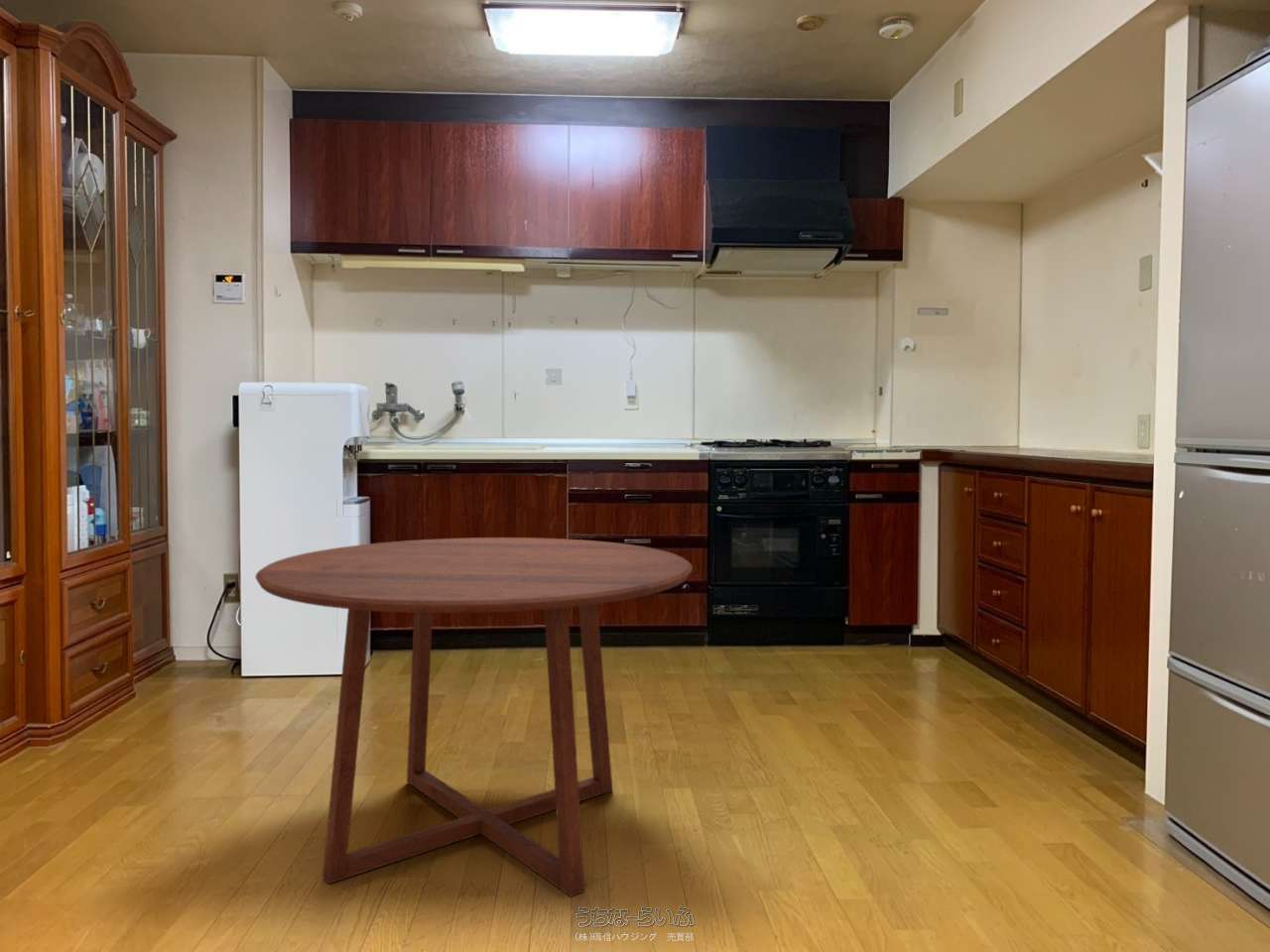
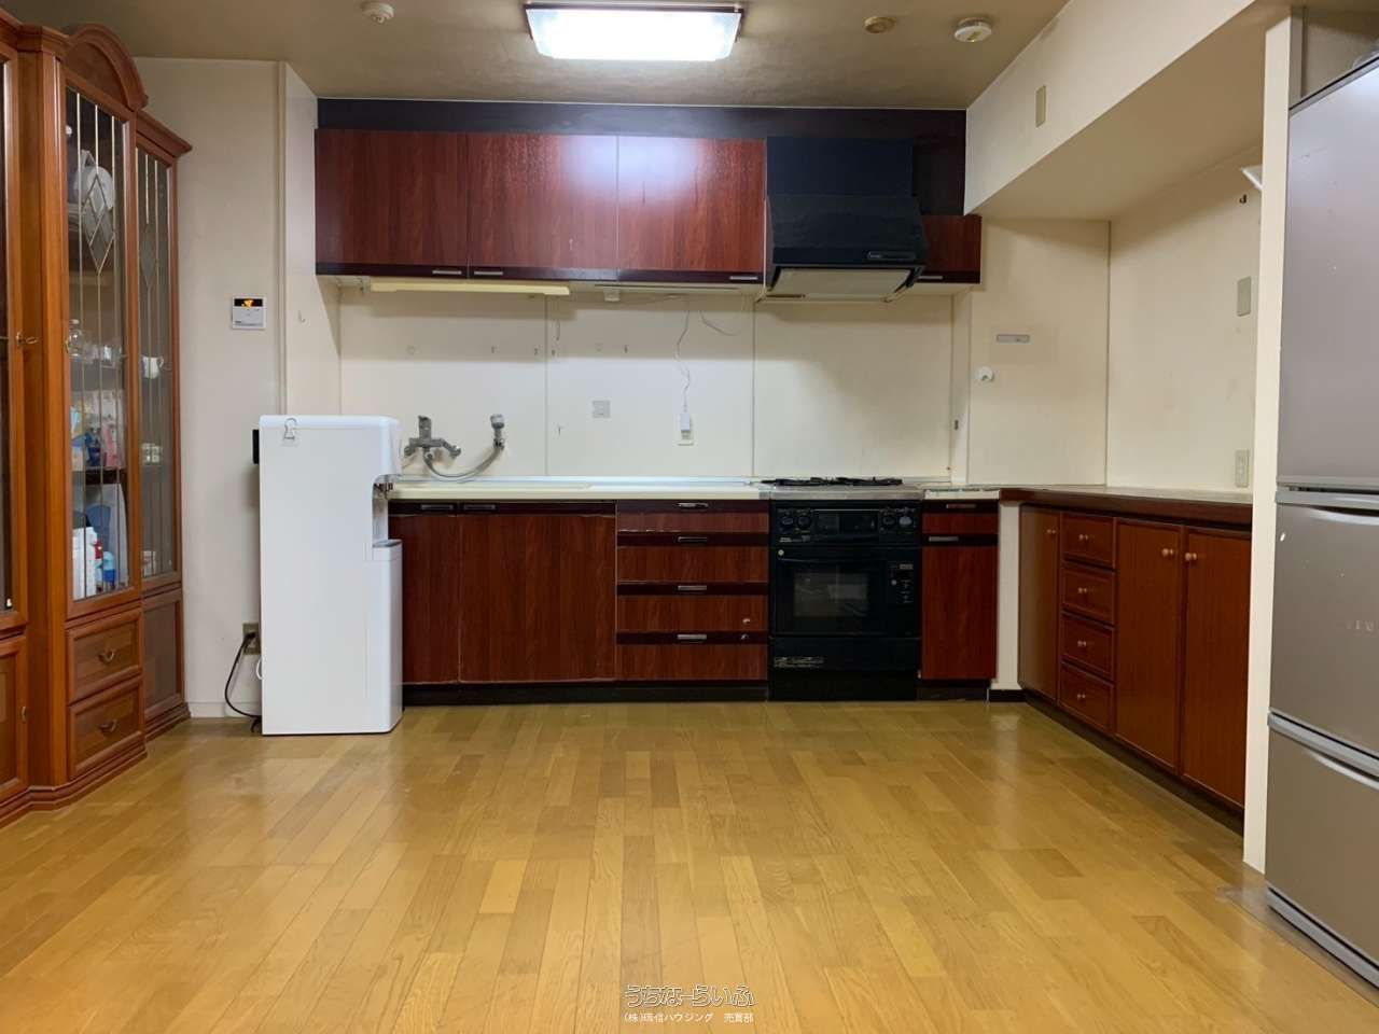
- round table (429, 686)
